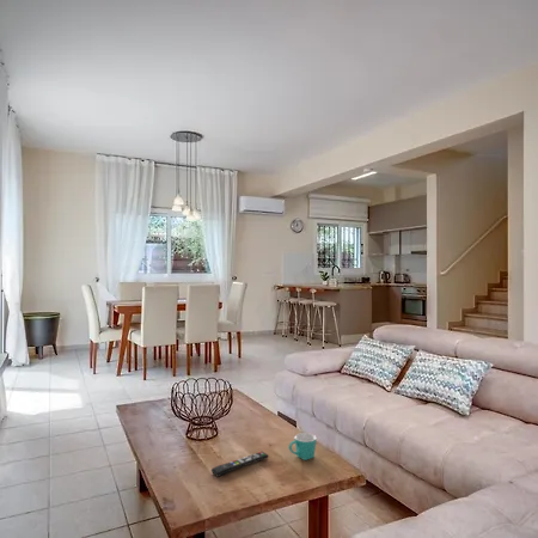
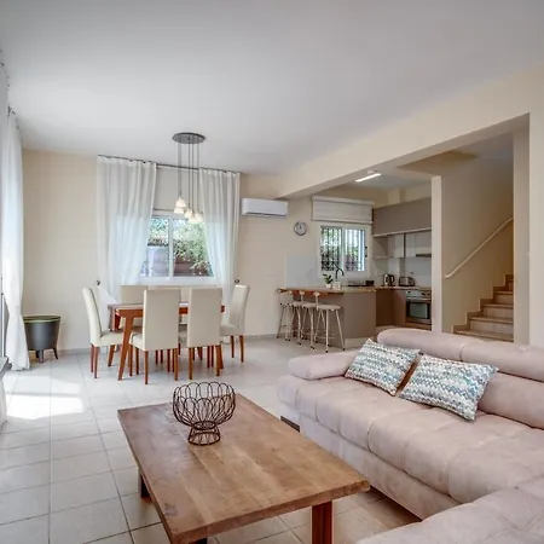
- mug (301, 447)
- remote control (240, 463)
